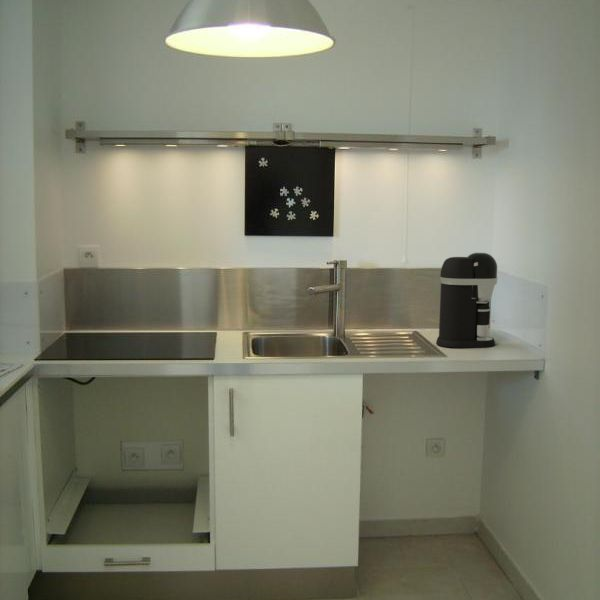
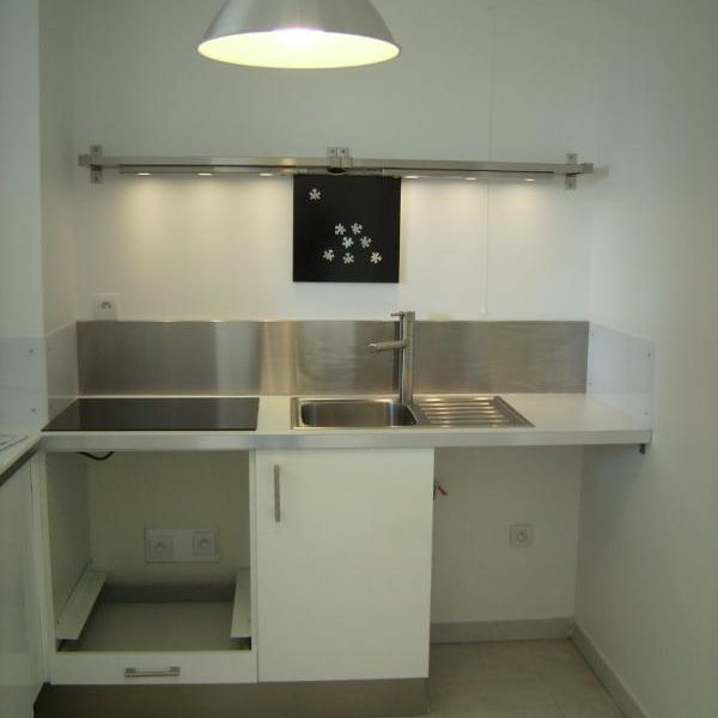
- coffee maker (467, 298)
